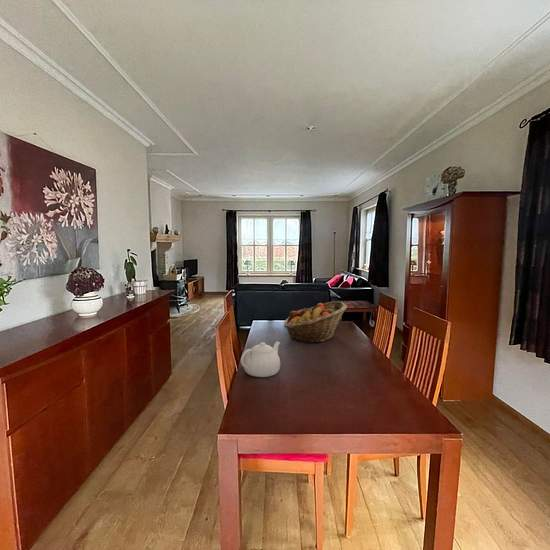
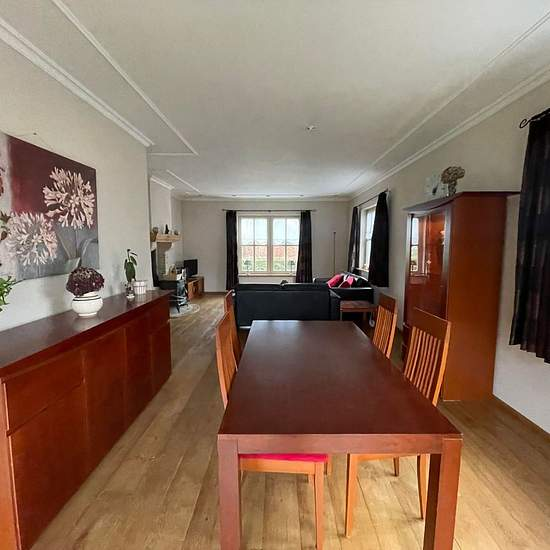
- fruit basket (314, 319)
- teapot (261, 357)
